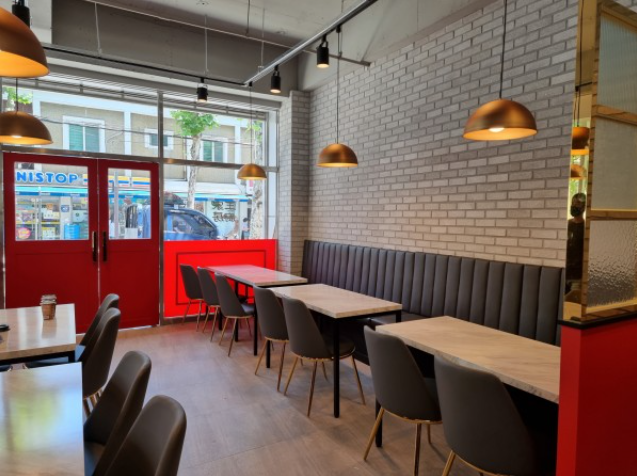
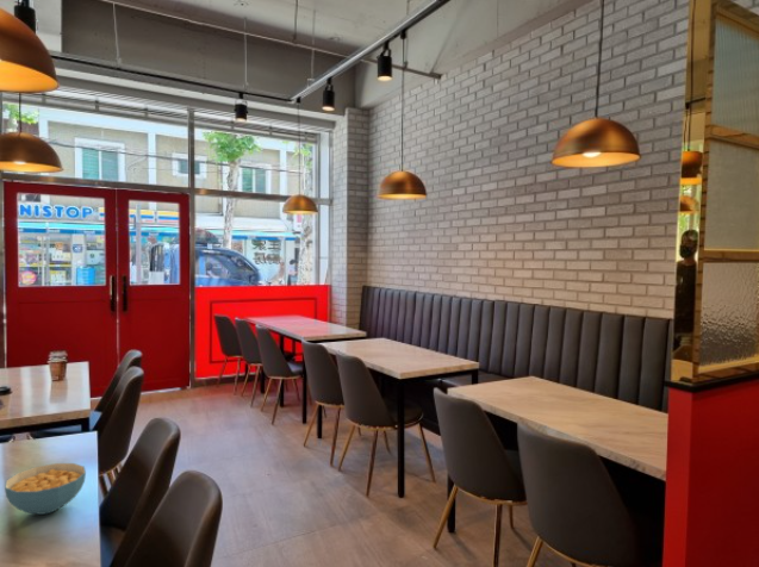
+ cereal bowl (46, 492)
